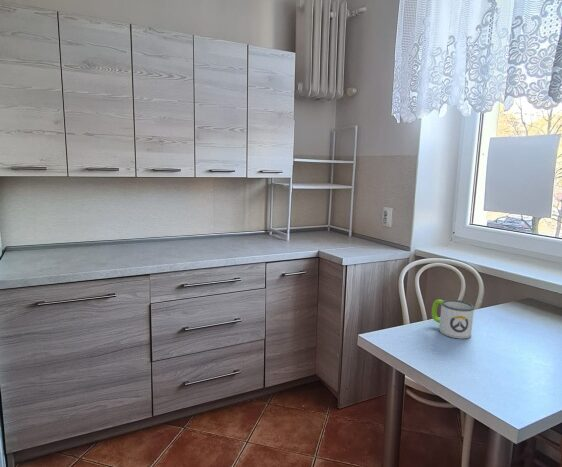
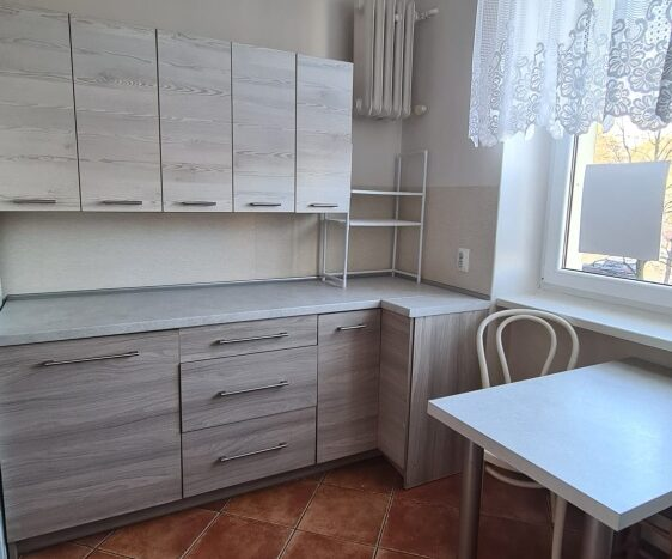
- mug (450, 316)
